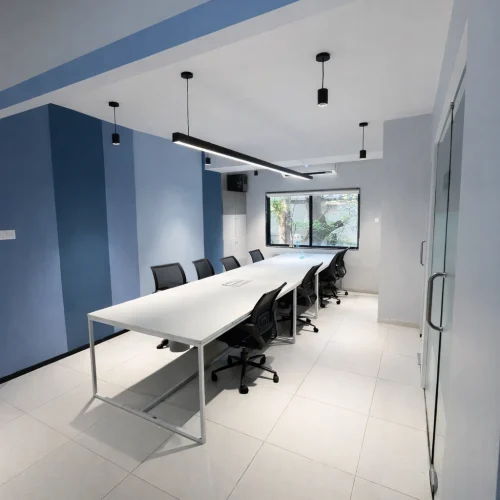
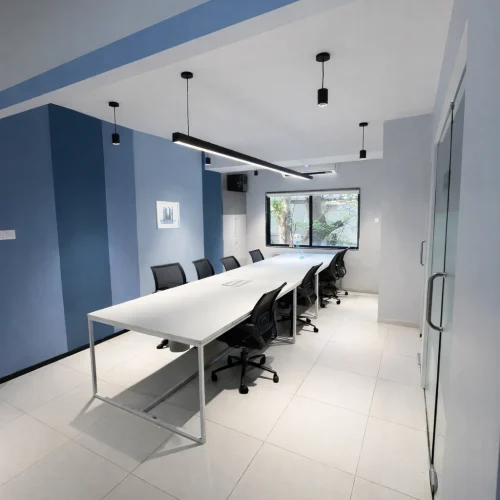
+ wall art (168, 215)
